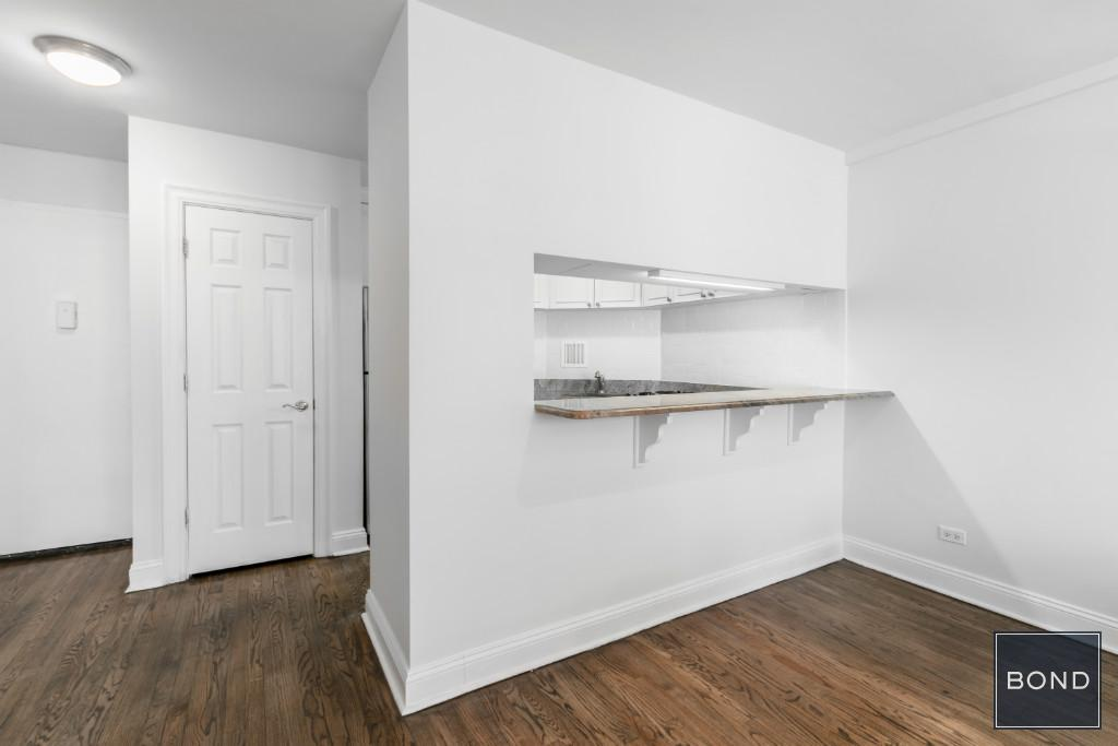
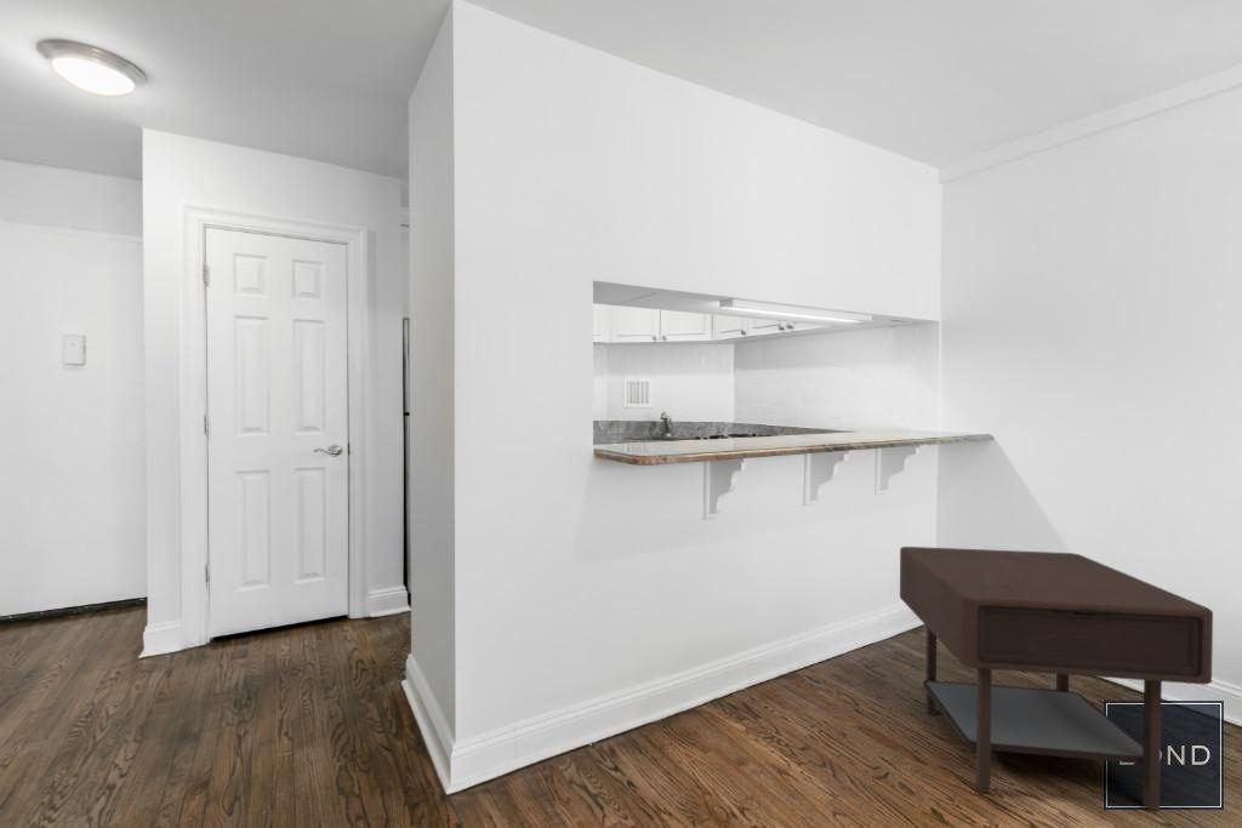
+ side table (1027, 663)
